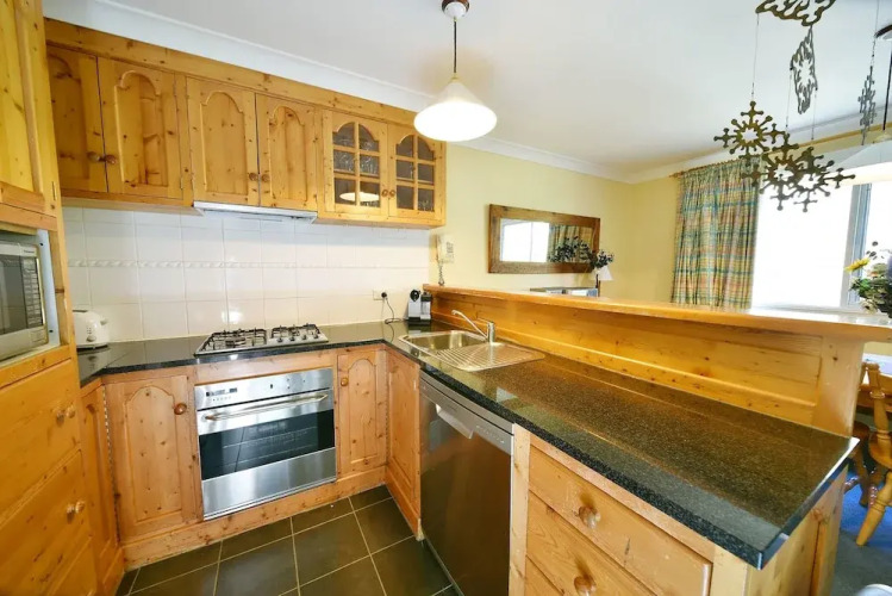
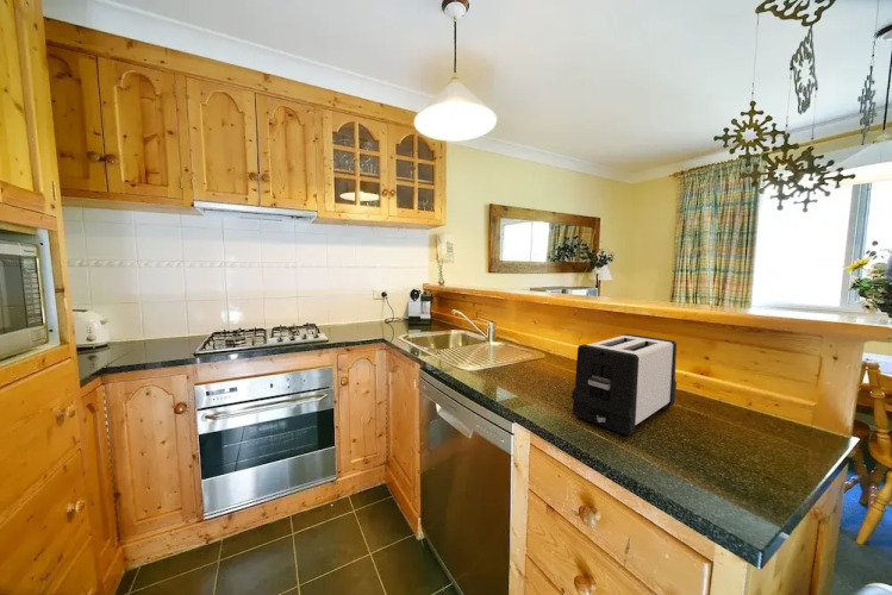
+ toaster (626, 377)
